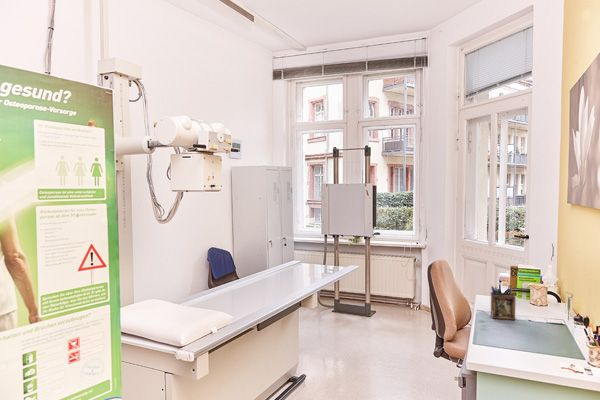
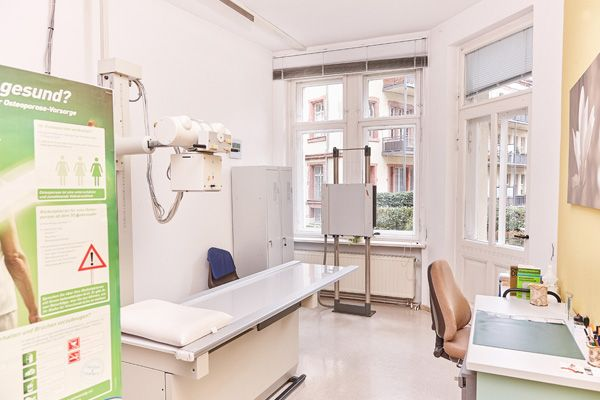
- desk organizer (502, 301)
